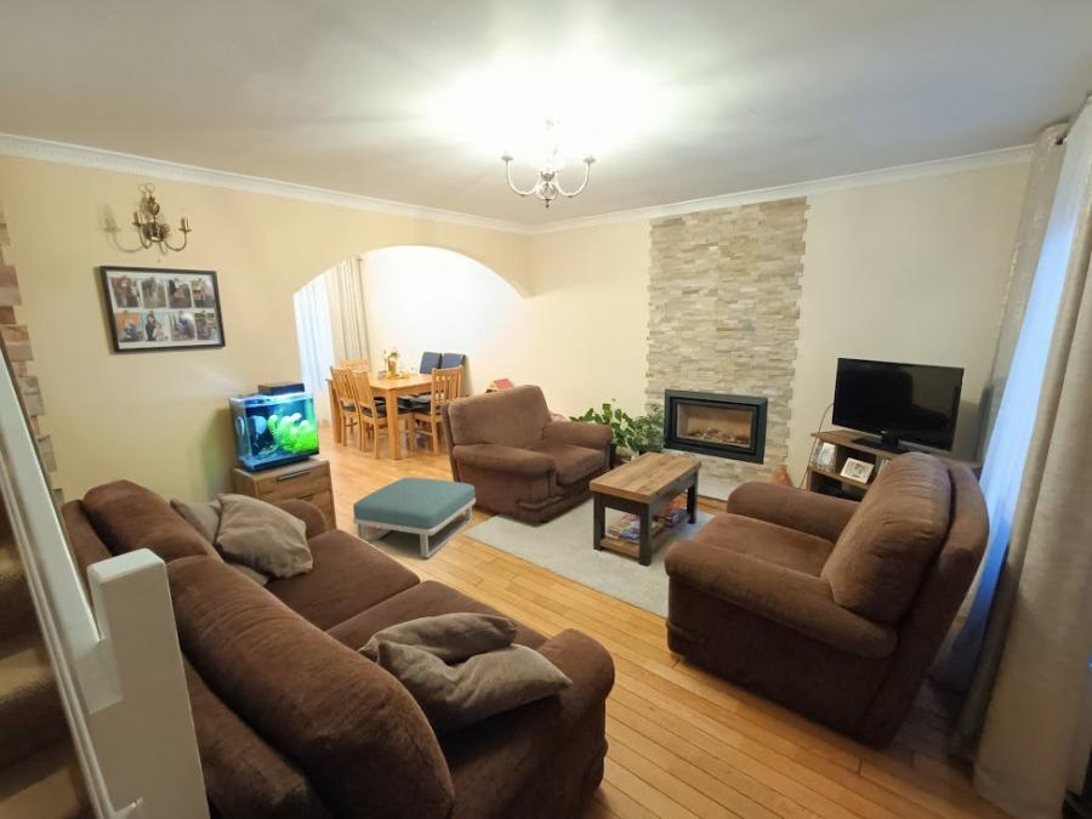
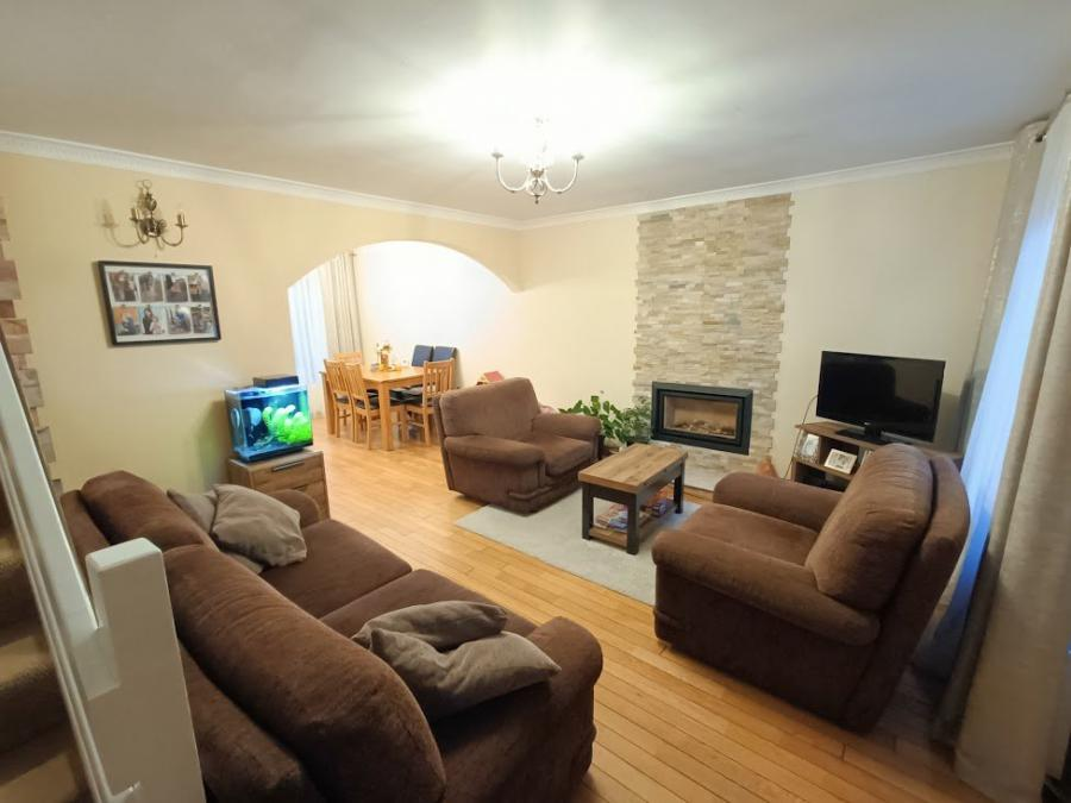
- footstool (417, 511)
